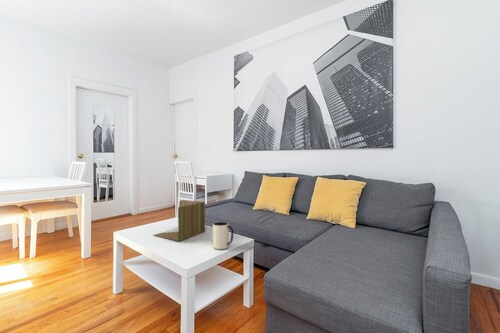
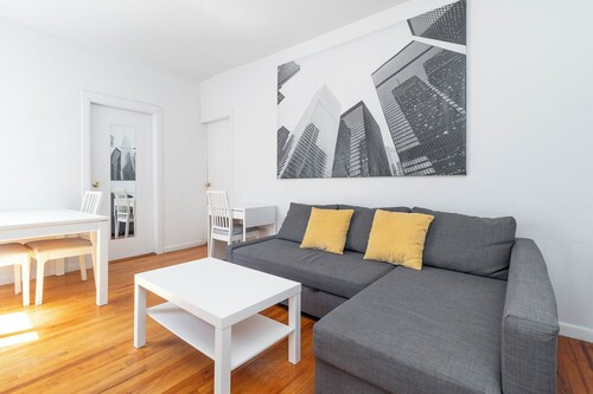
- pitcher (222, 235)
- book (179, 218)
